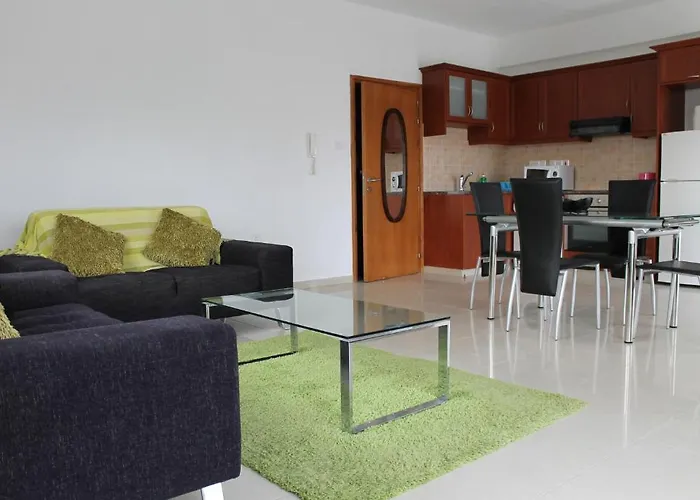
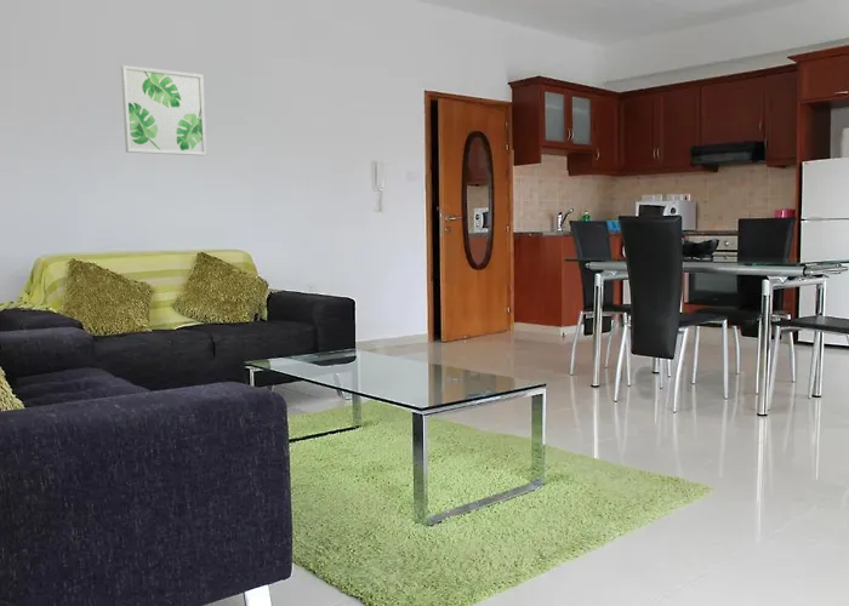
+ wall art (165, 112)
